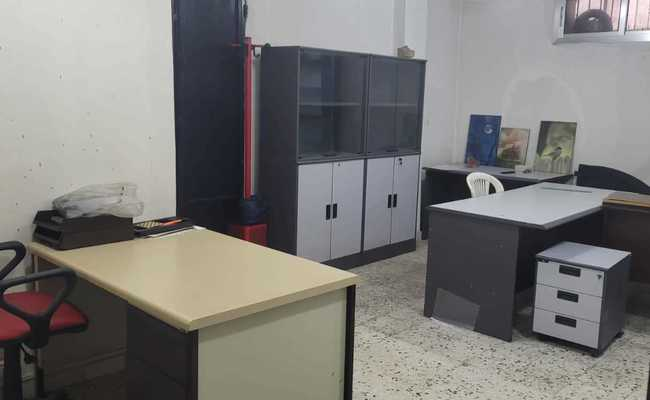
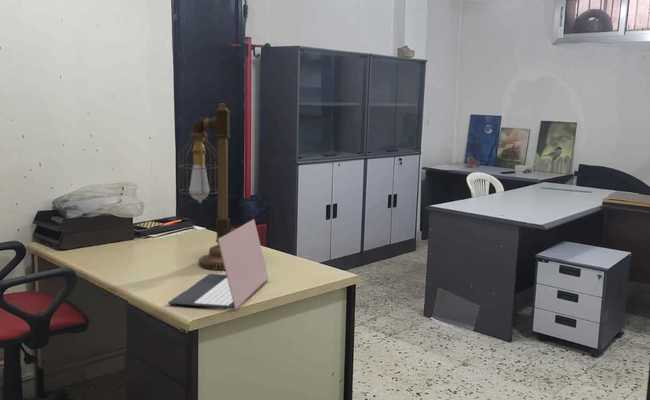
+ laptop (222, 259)
+ desk lamp (210, 184)
